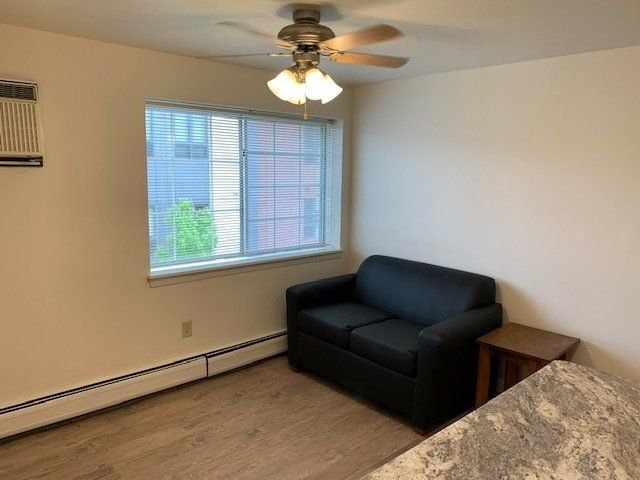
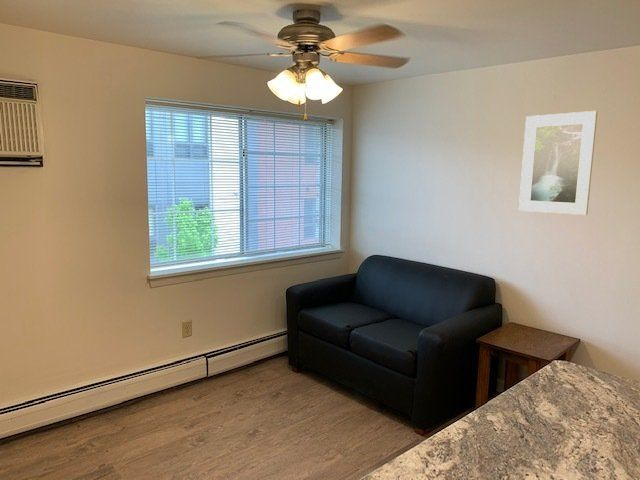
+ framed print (555, 164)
